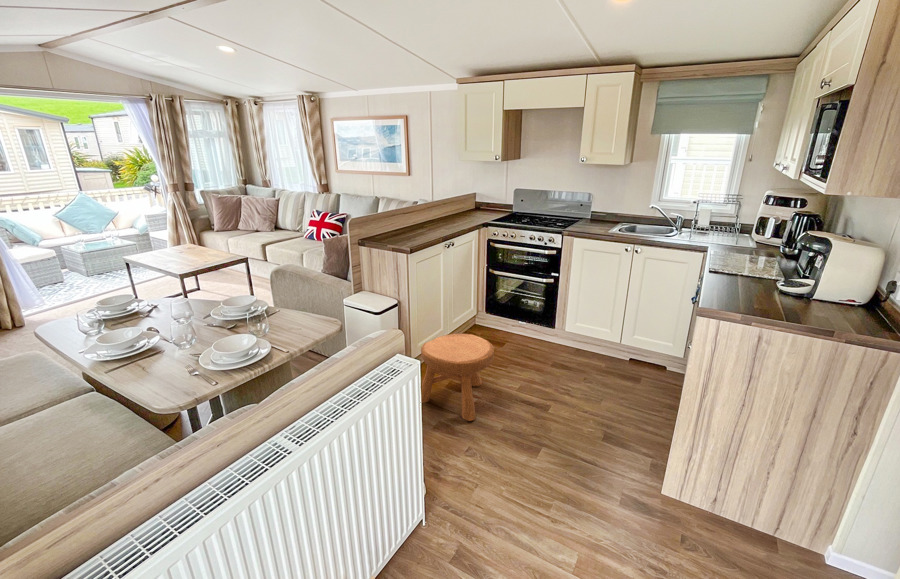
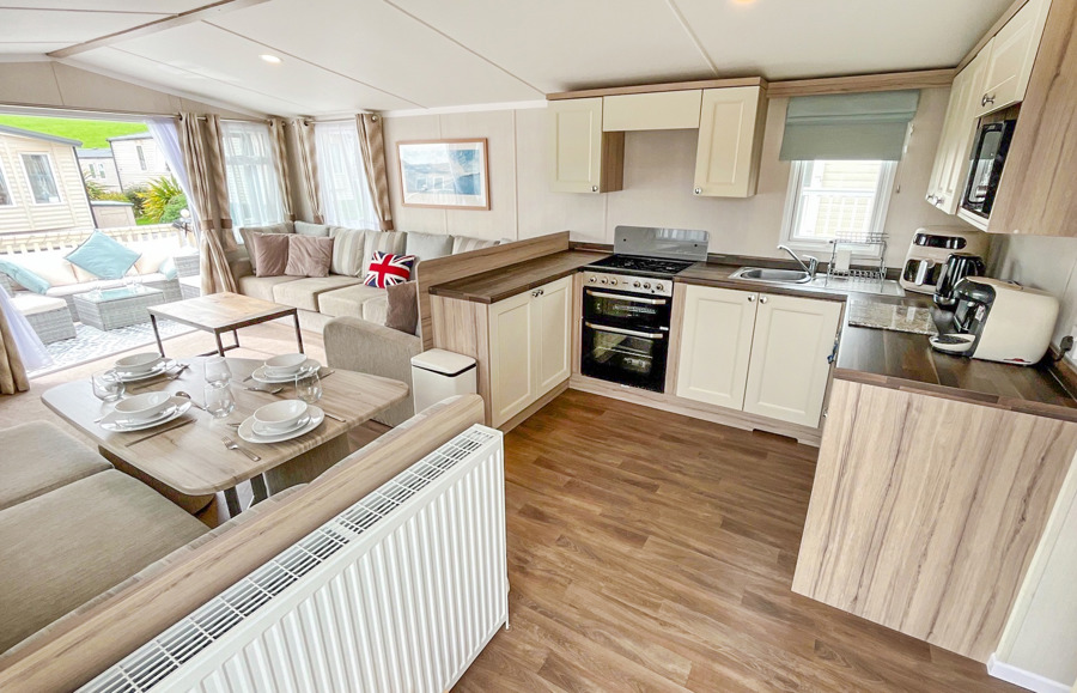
- stool (459, 370)
